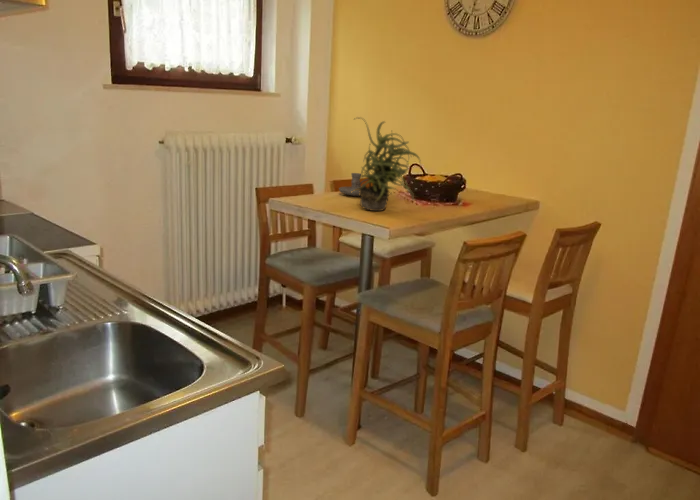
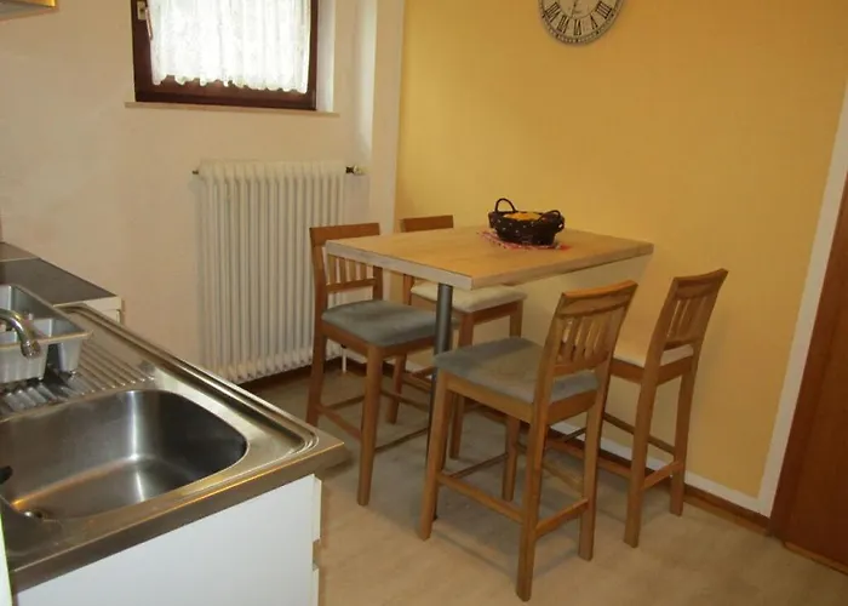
- potted plant (382, 164)
- candle holder (359, 184)
